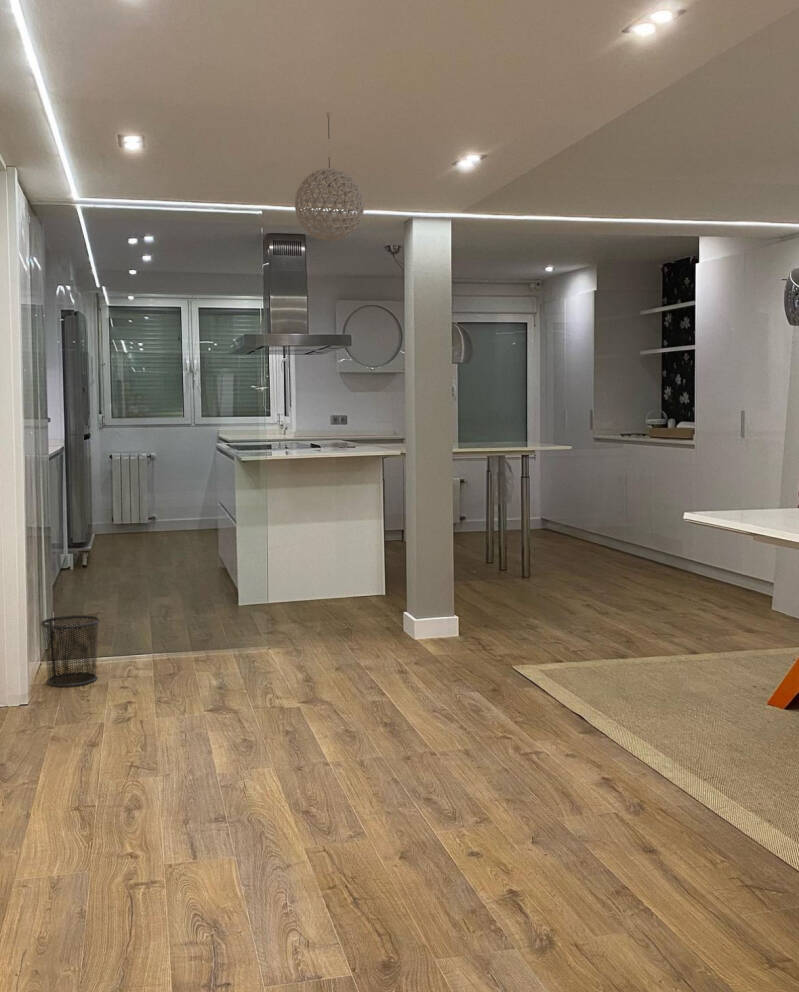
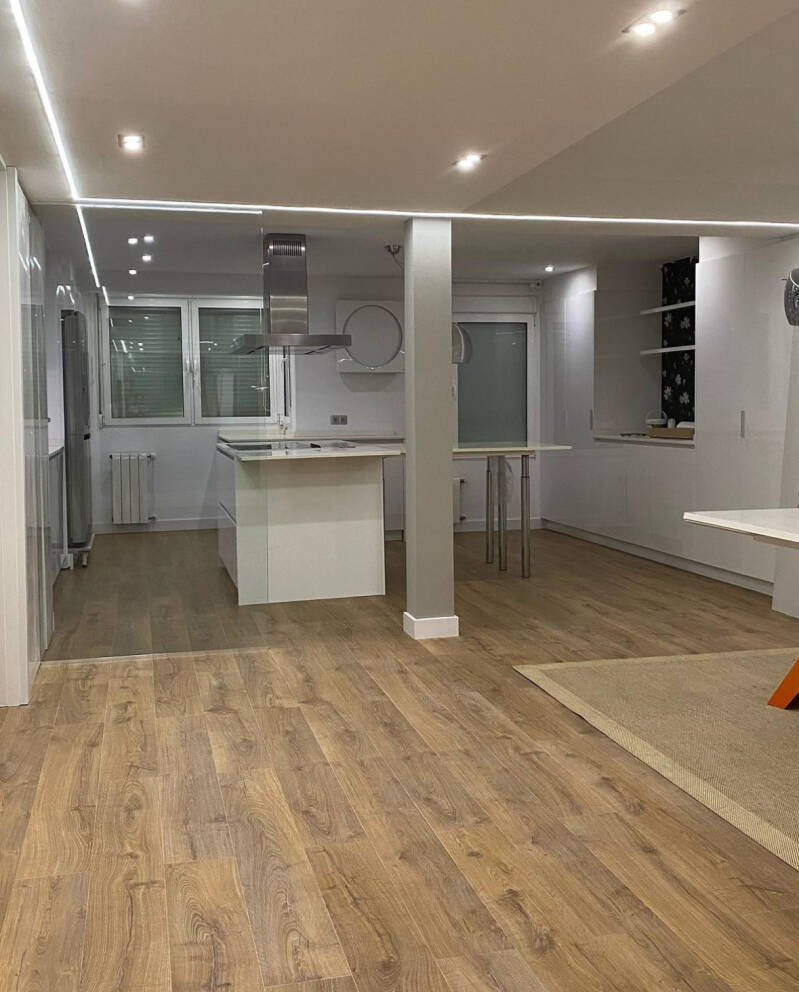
- pendant light (329, 177)
- waste bin (71, 650)
